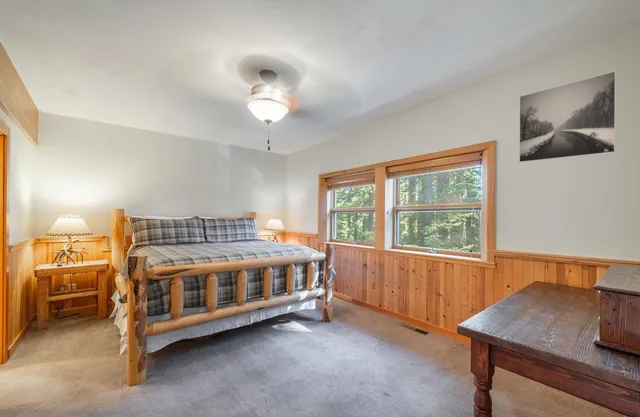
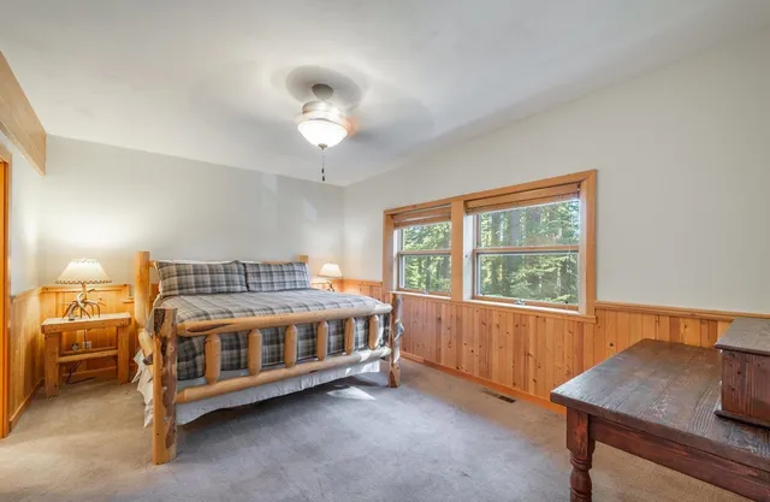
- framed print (562, 121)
